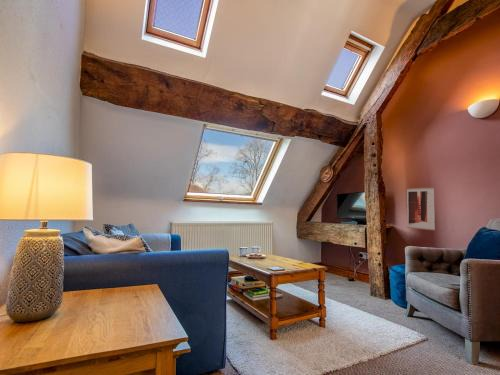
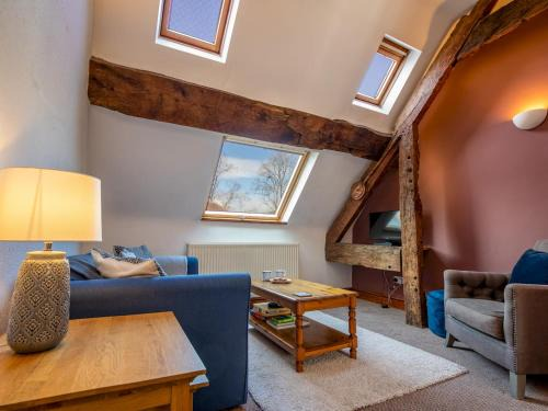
- wall art (420, 208)
